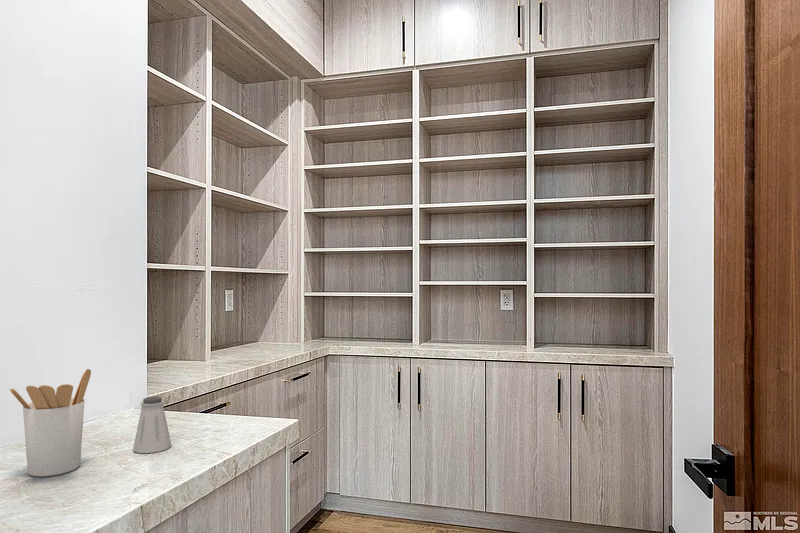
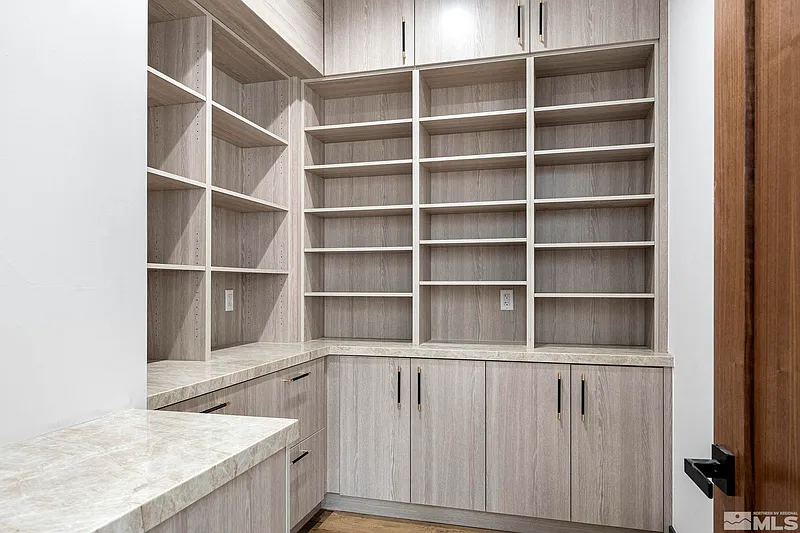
- utensil holder (53, 423)
- saltshaker (152, 422)
